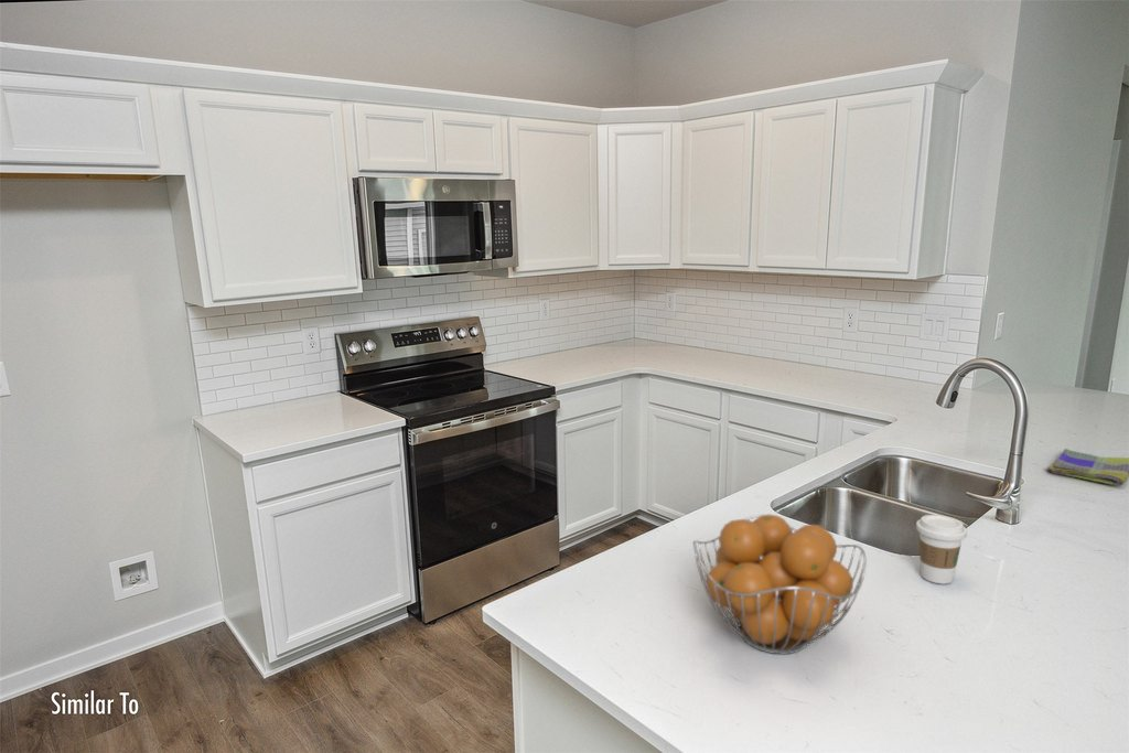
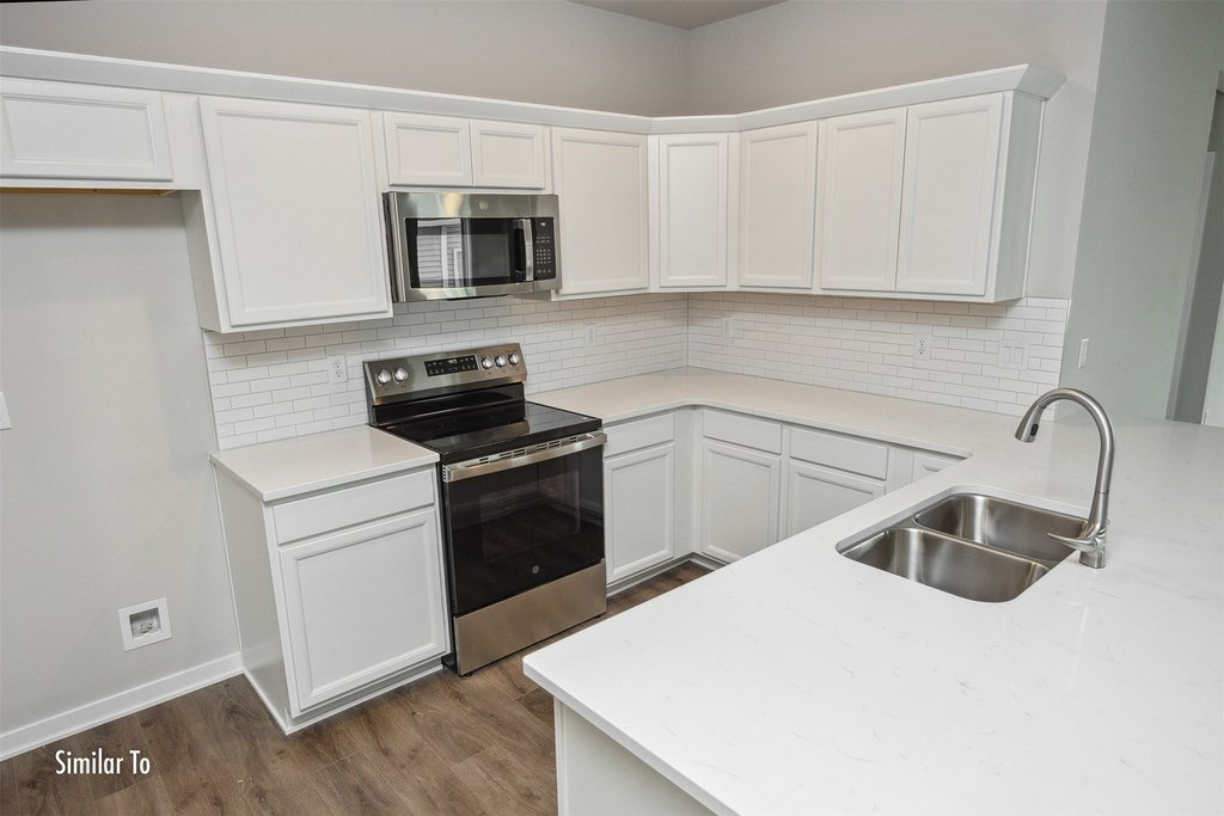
- coffee cup (938, 549)
- dish towel (1092, 465)
- fruit basket (775, 580)
